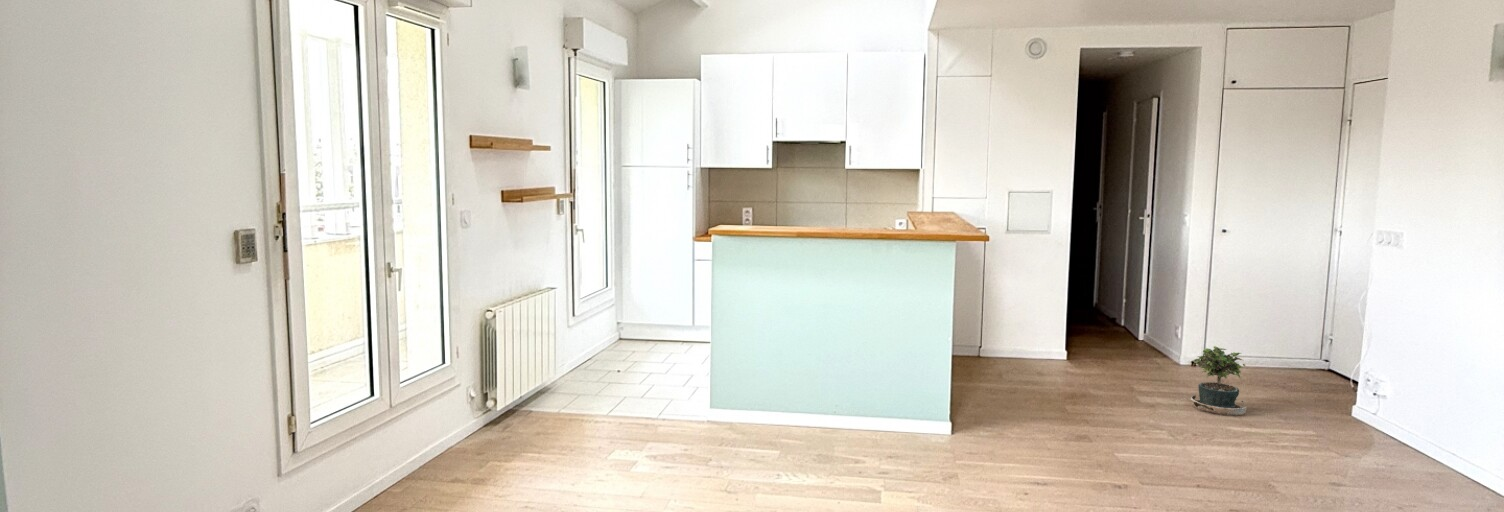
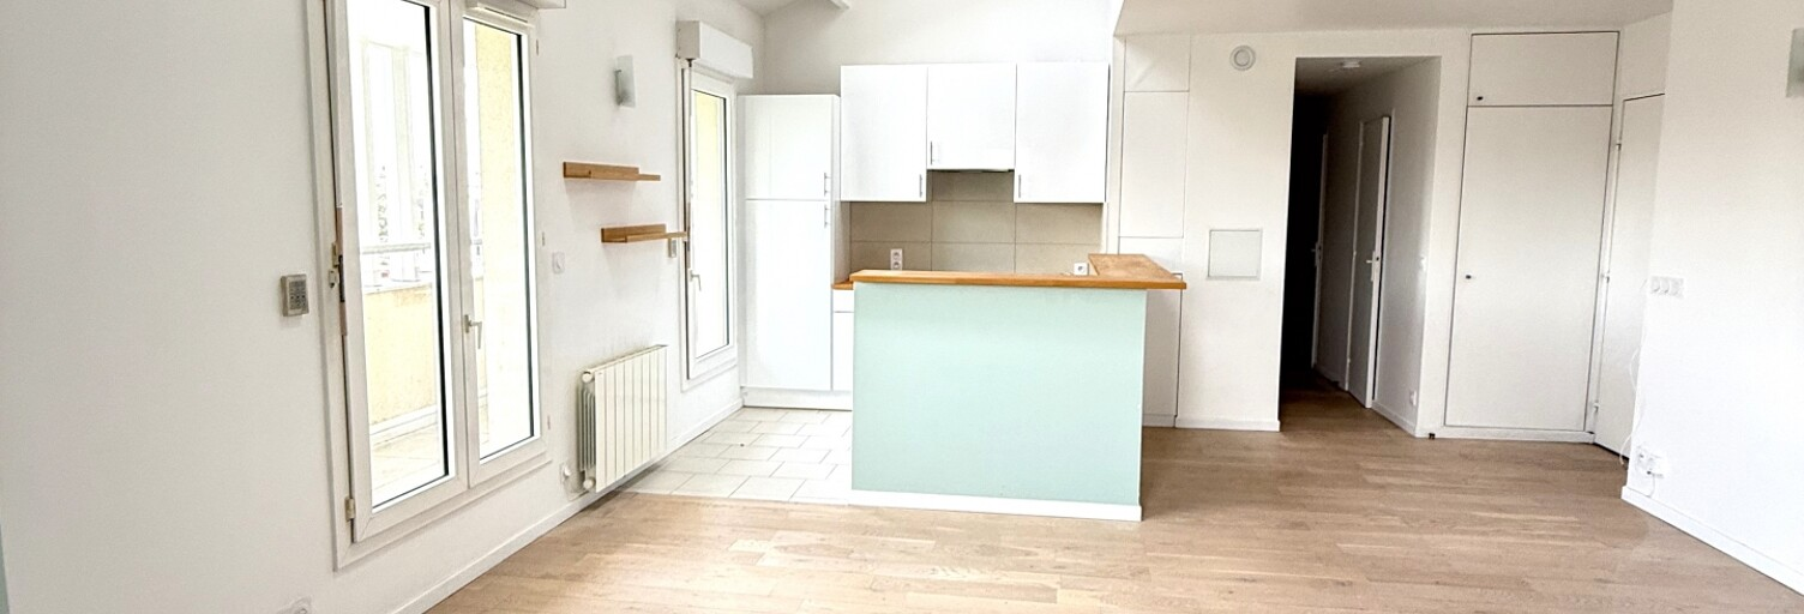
- potted plant (1213, 376)
